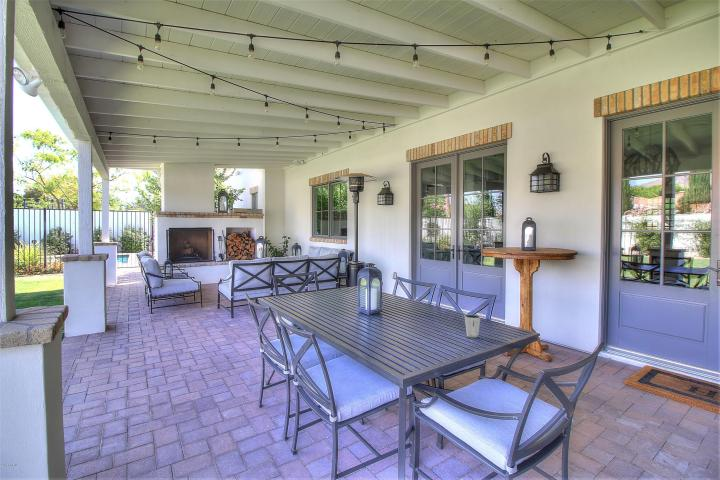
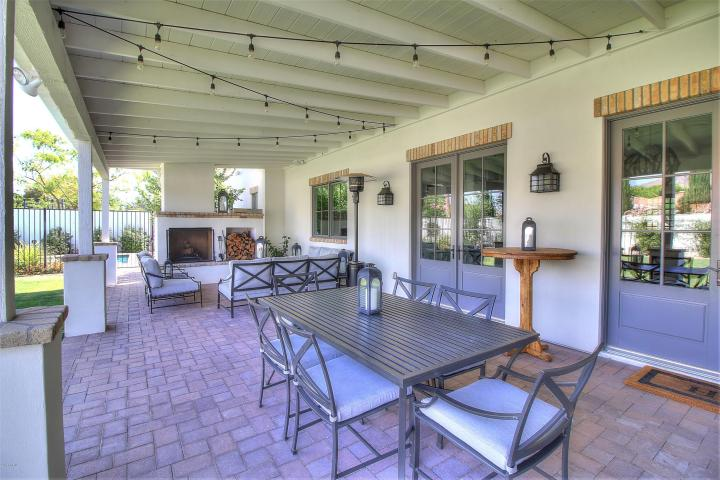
- dixie cup (472, 326)
